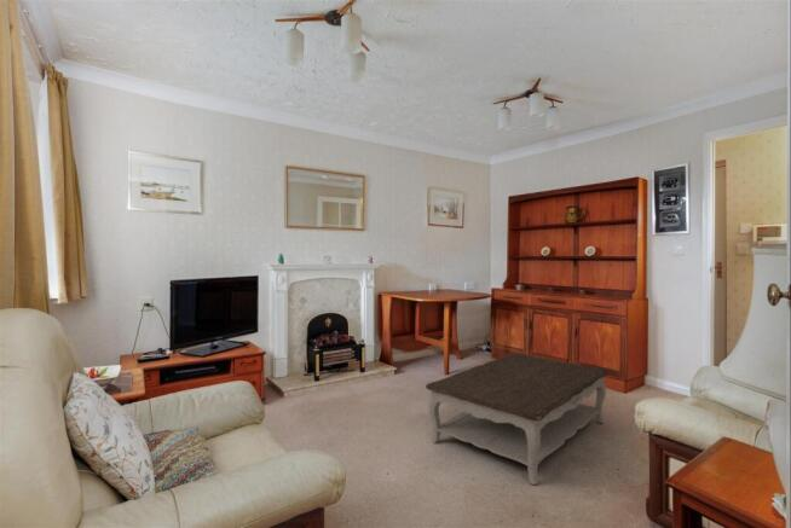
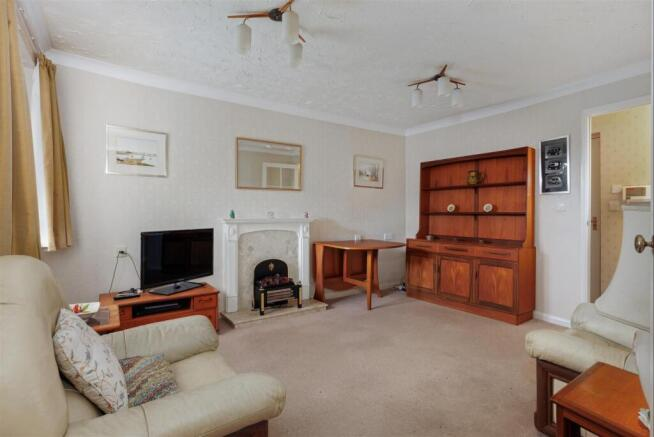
- coffee table (521, 404)
